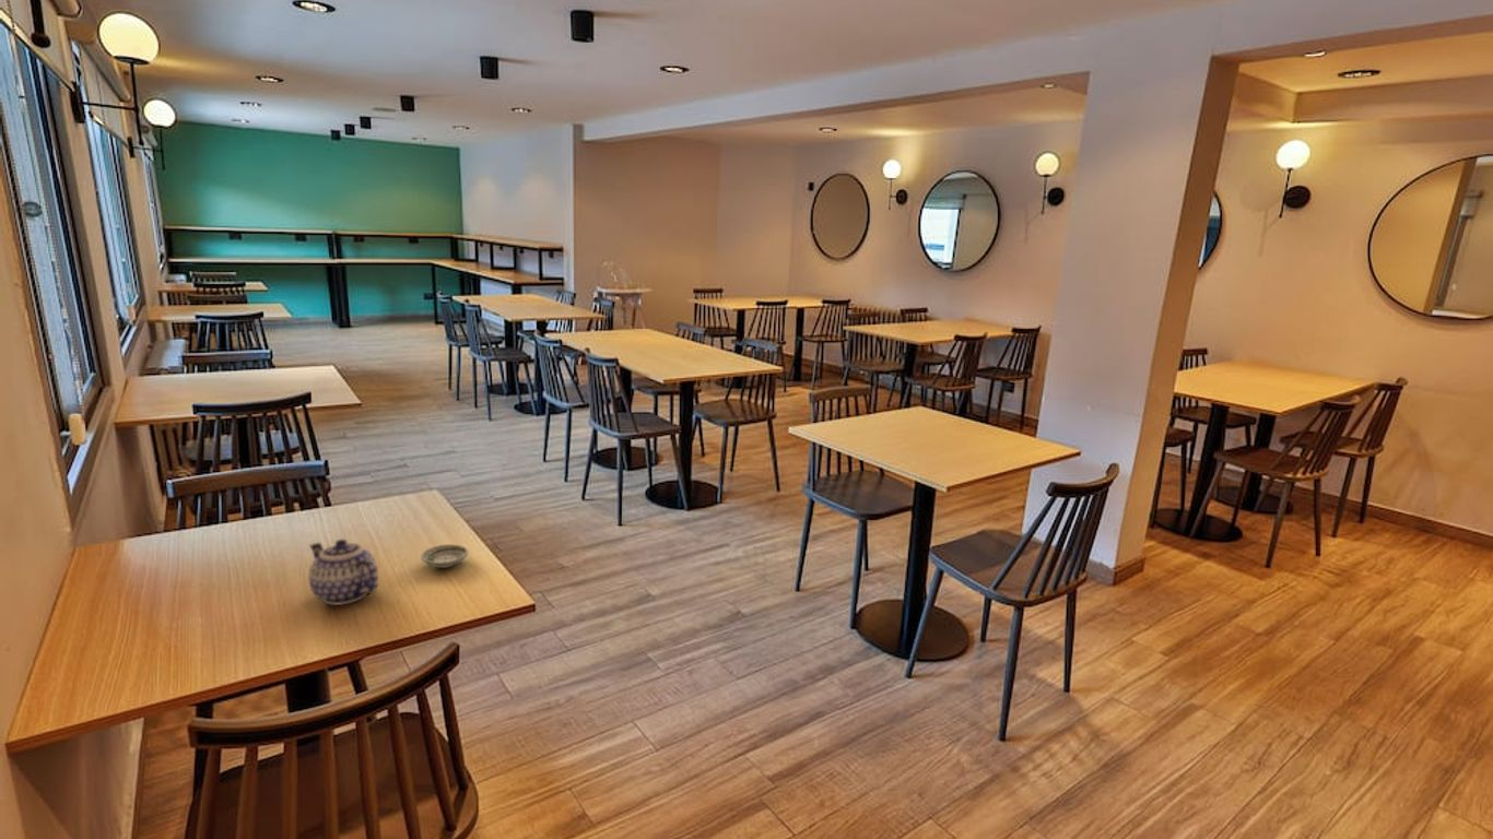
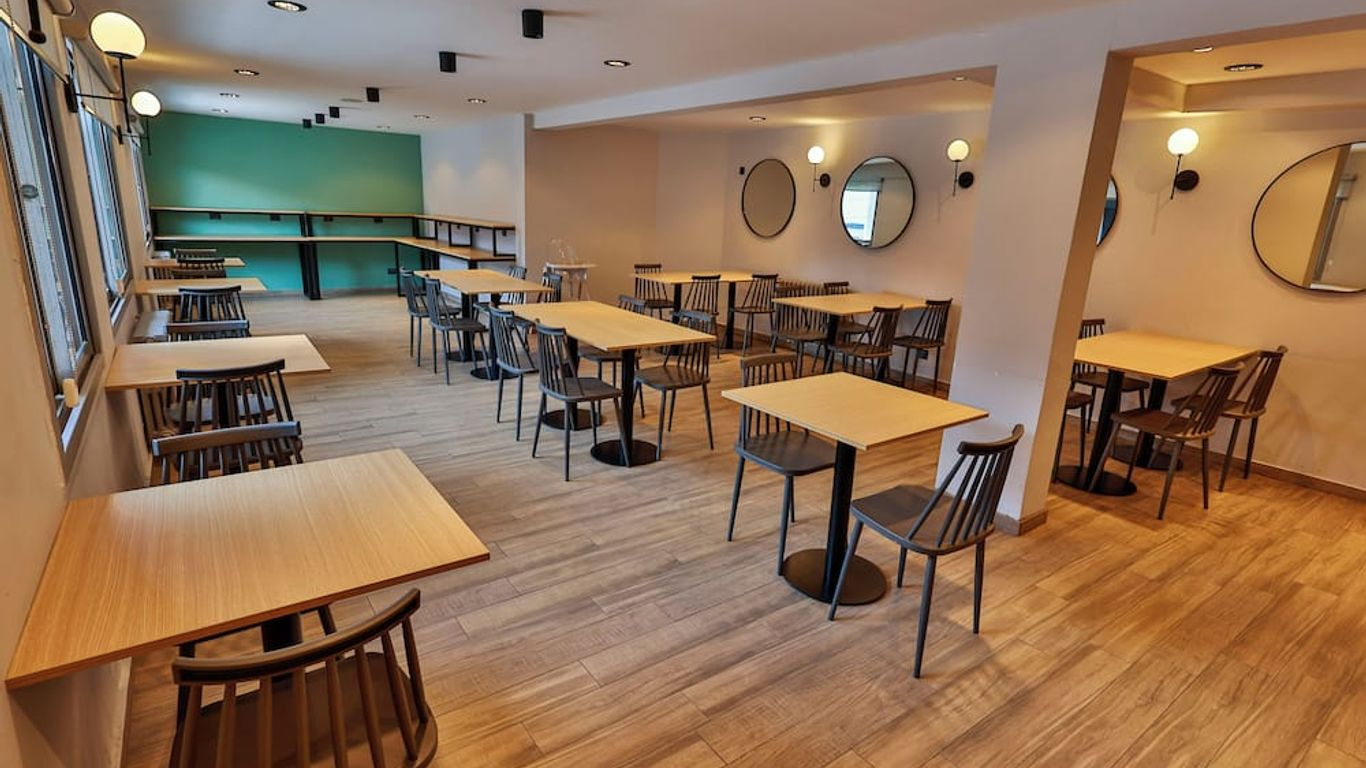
- saucer (445, 557)
- teapot (342, 568)
